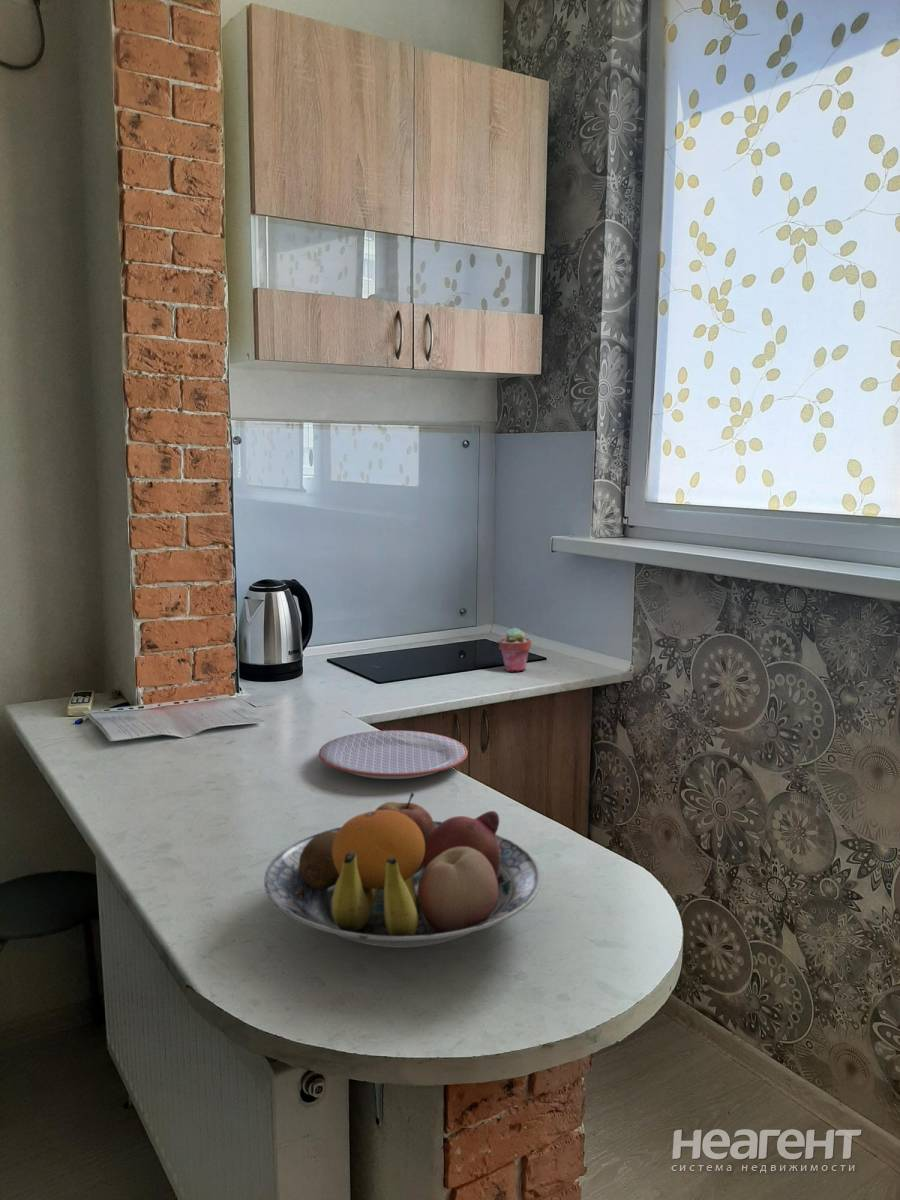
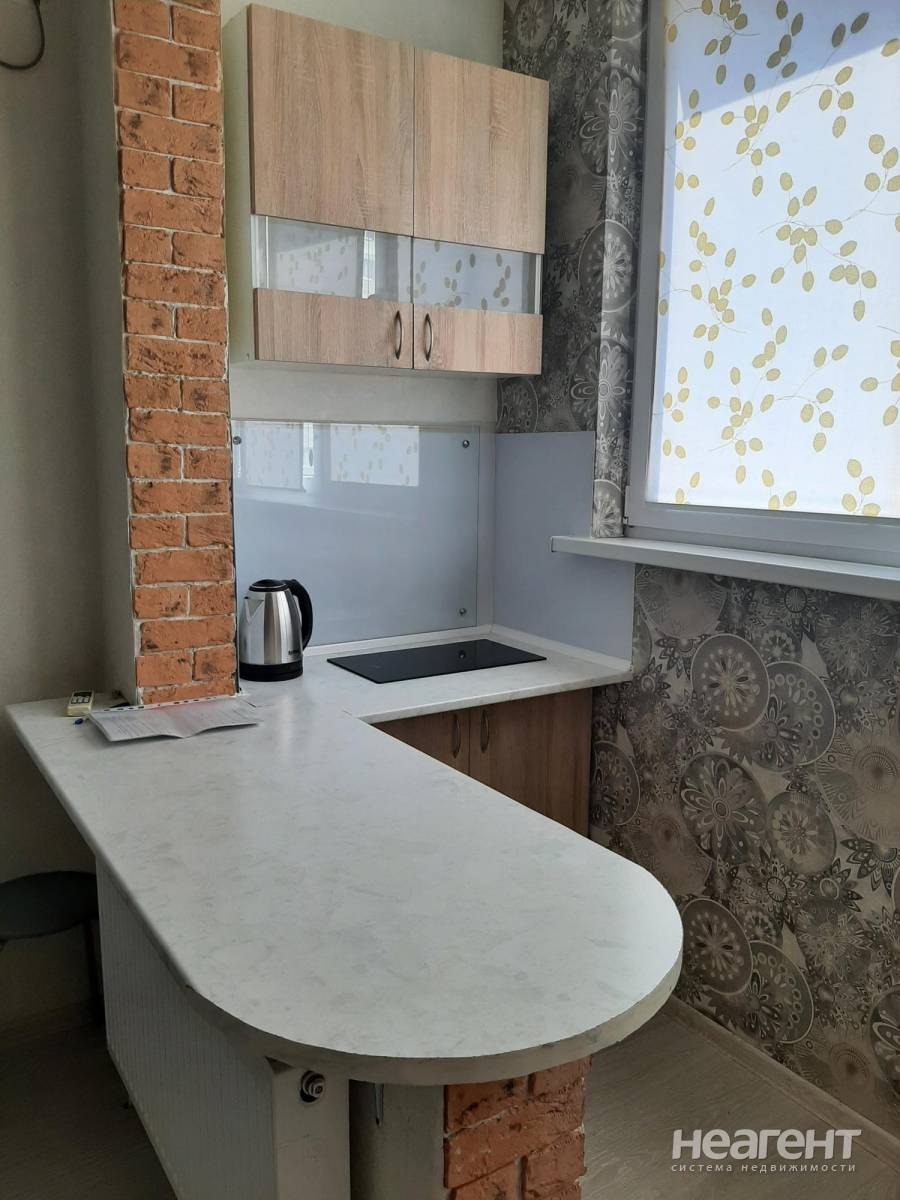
- potted succulent (514, 648)
- fruit bowl (403, 859)
- plate (393, 756)
